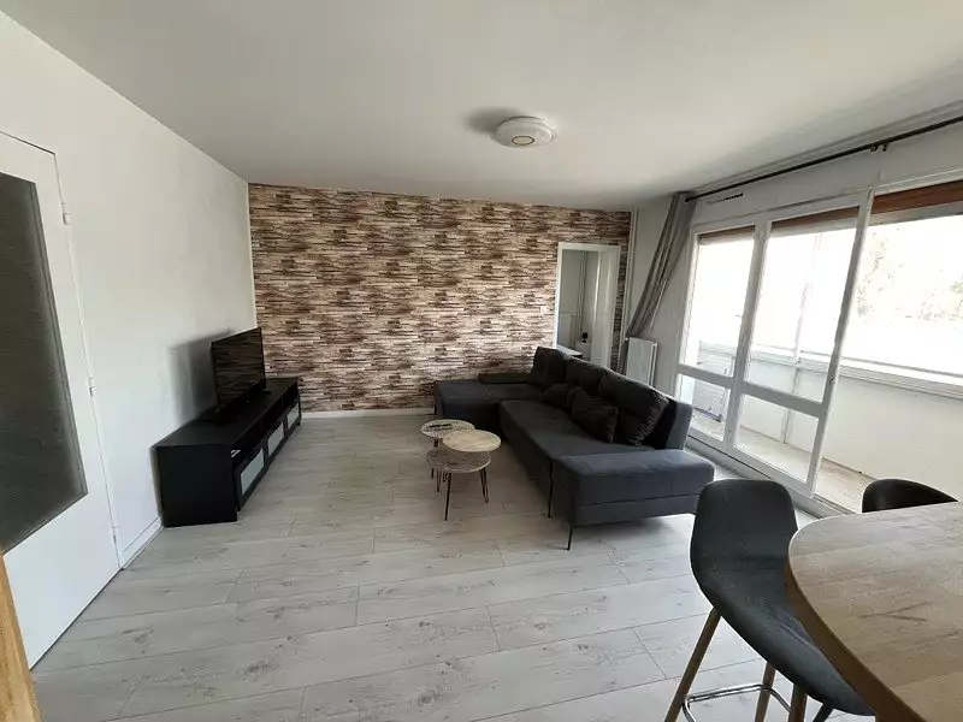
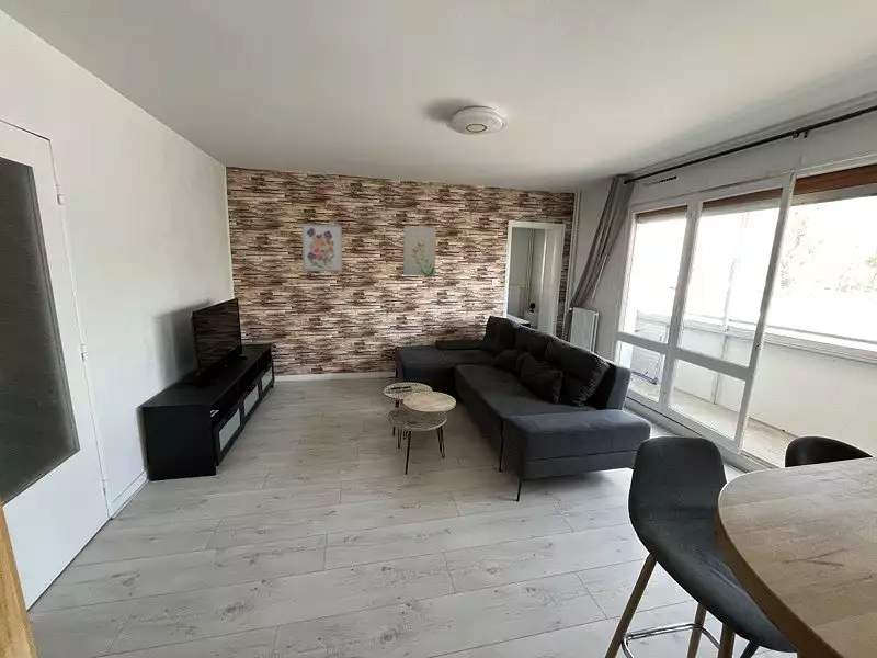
+ wall art (419, 251)
+ wall art (322, 248)
